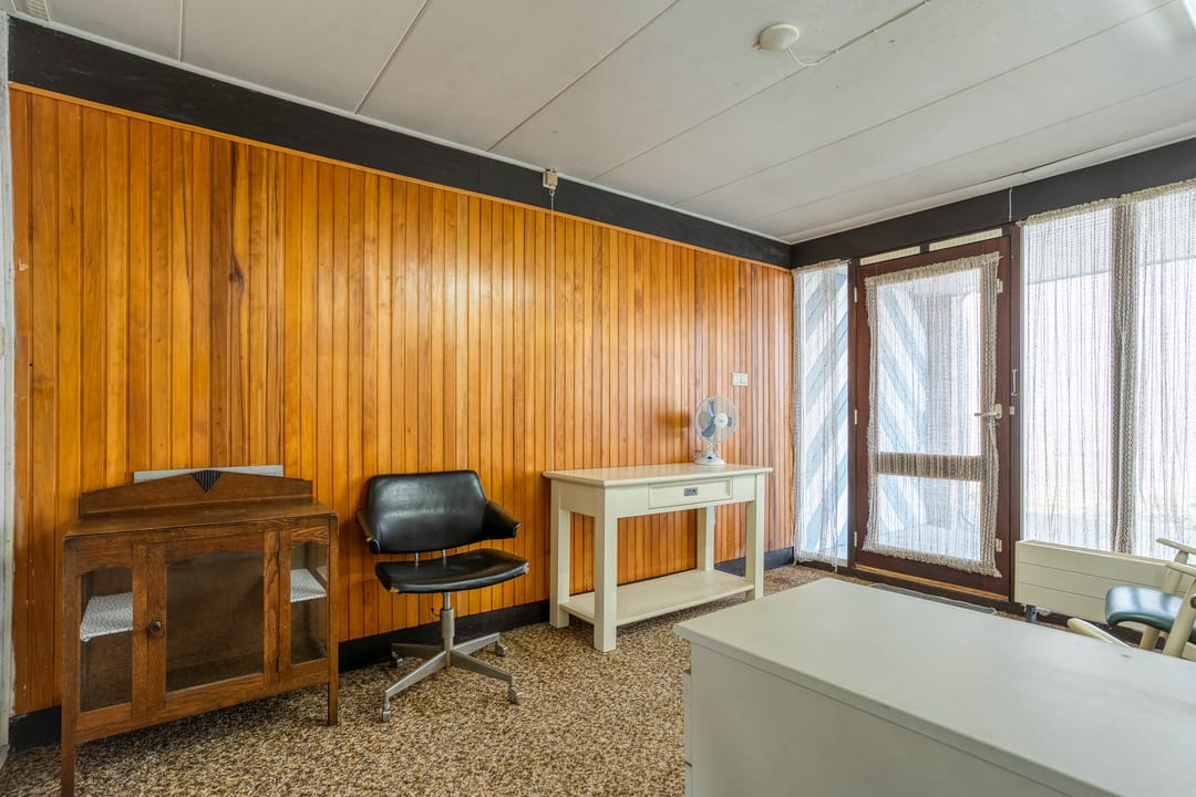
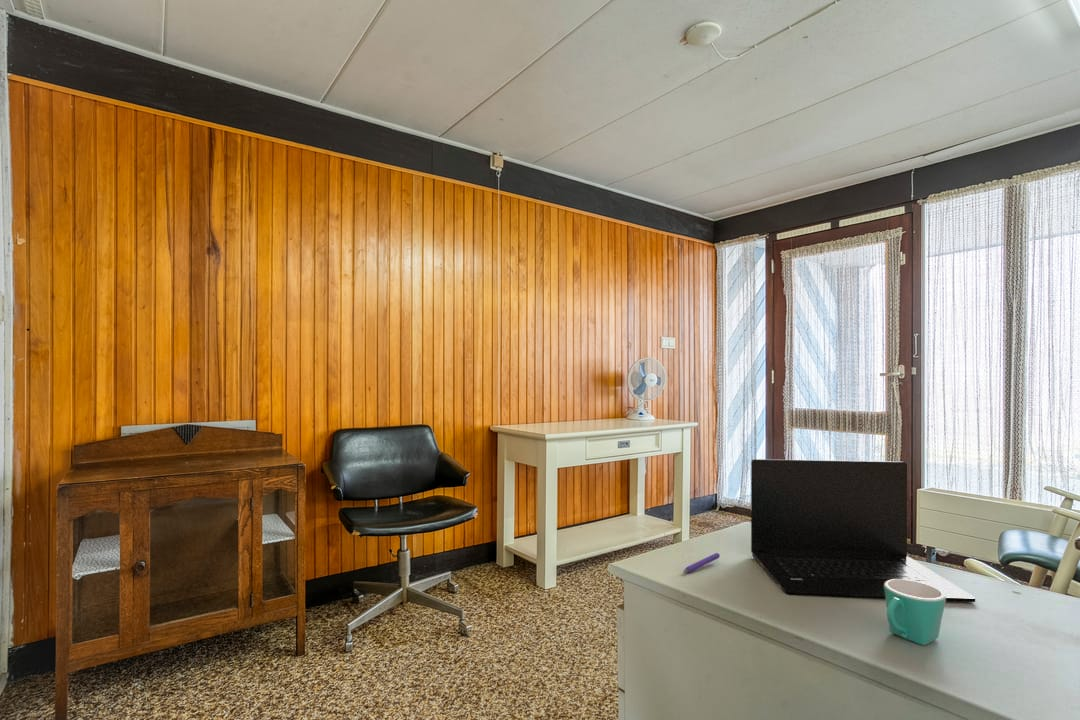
+ pen (701, 562)
+ laptop (851, 523)
+ mug (908, 614)
